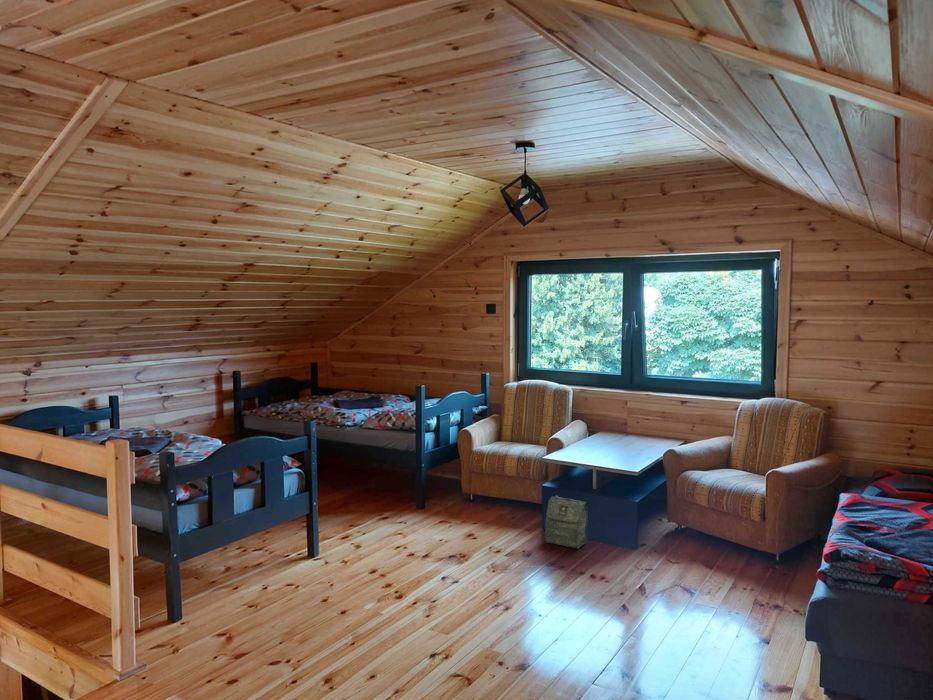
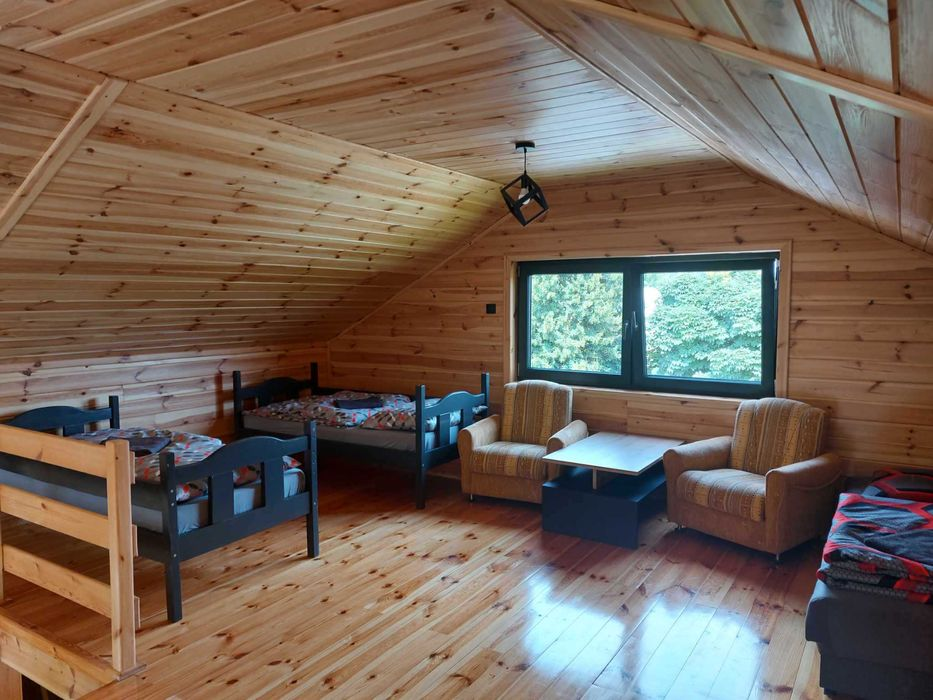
- bag (566, 520)
